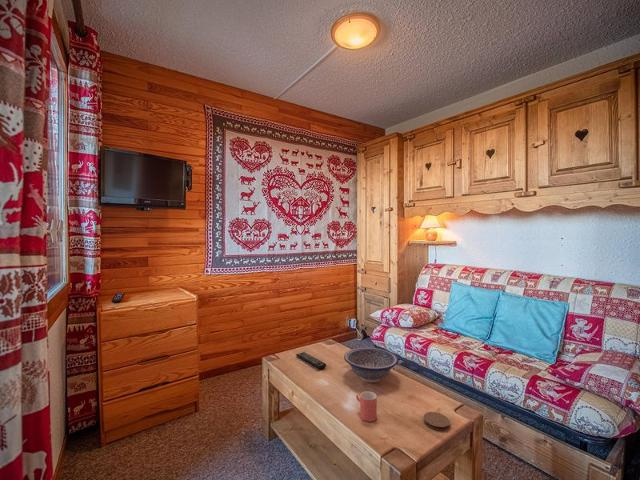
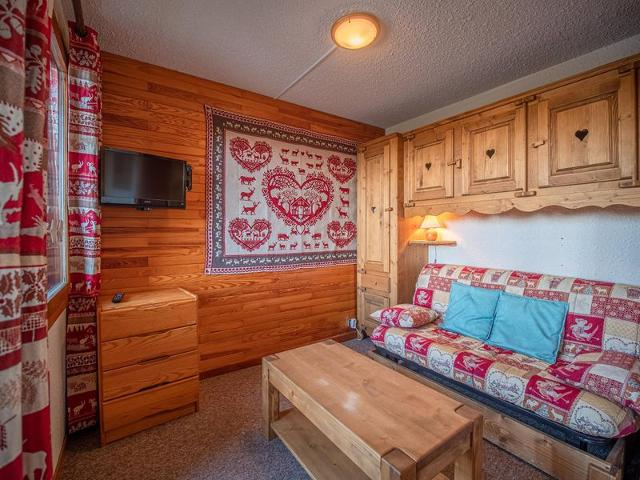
- cup (365, 404)
- decorative bowl (370, 367)
- coaster (436, 420)
- remote control (310, 360)
